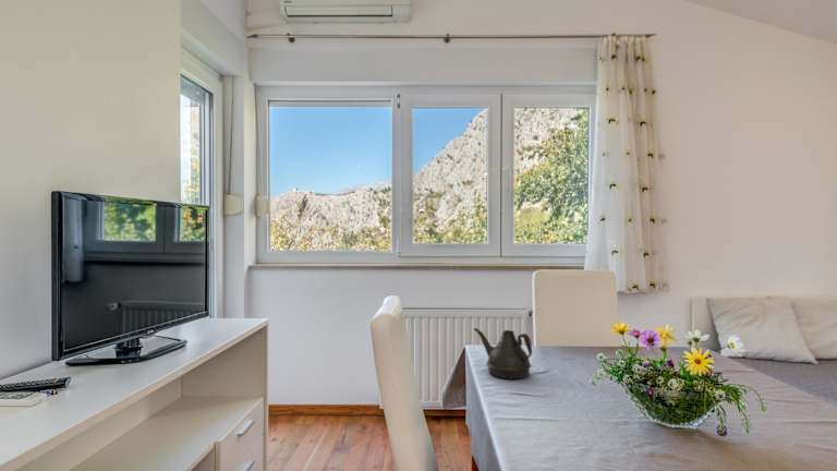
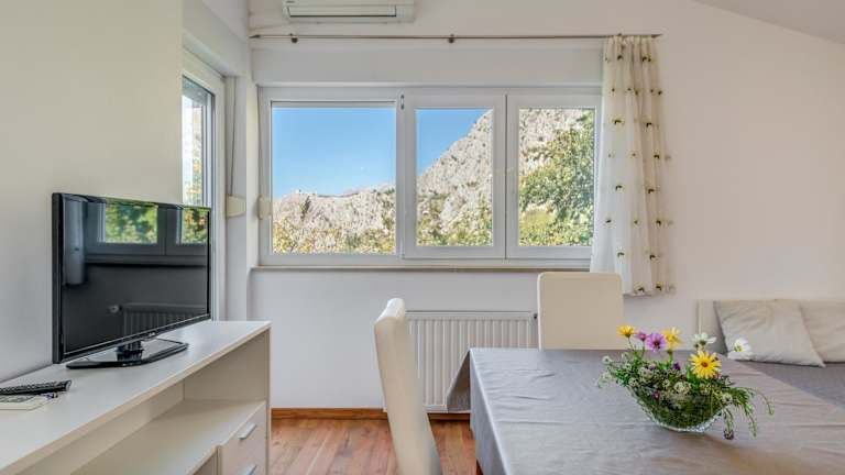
- teapot (501, 350)
